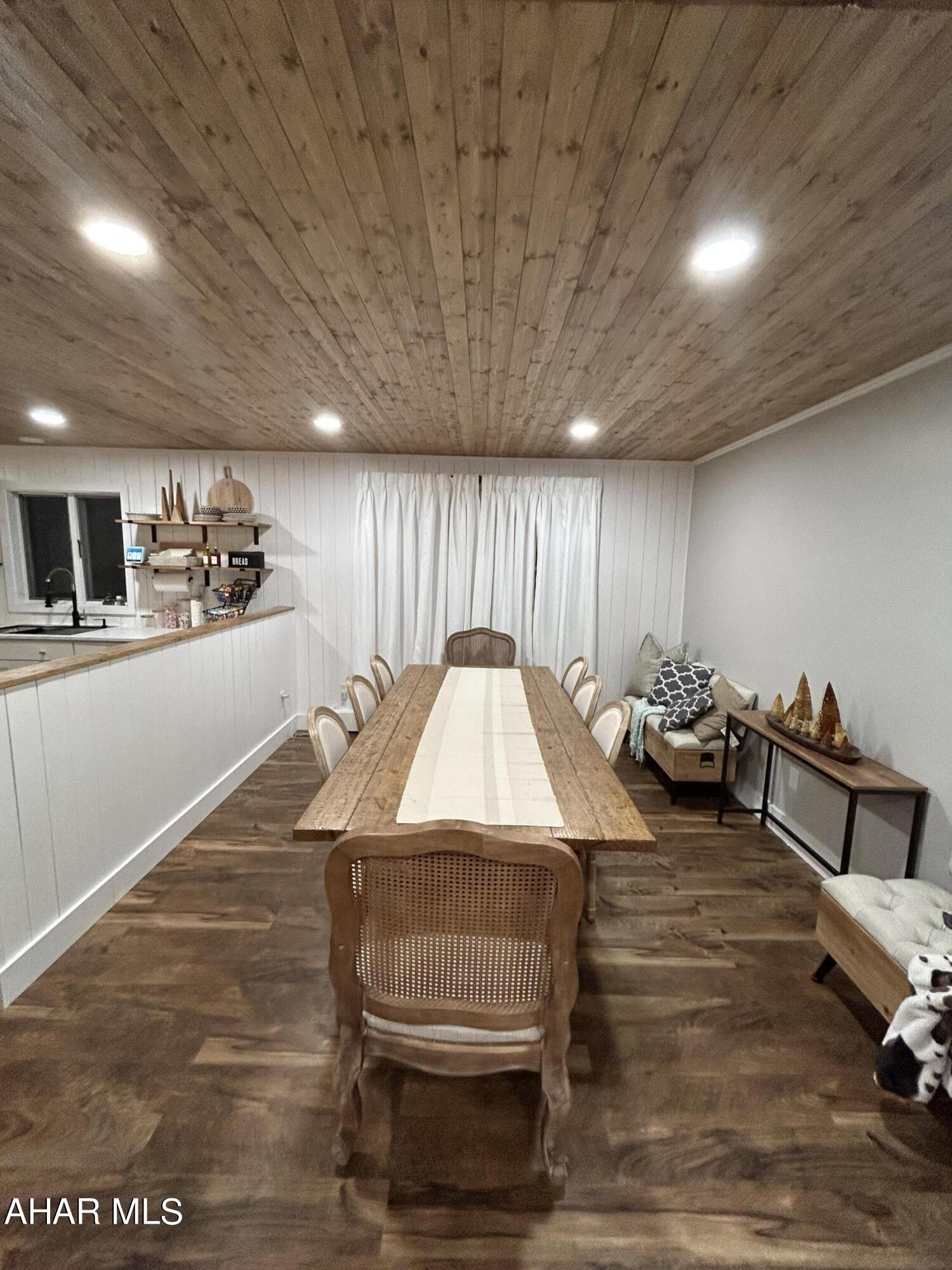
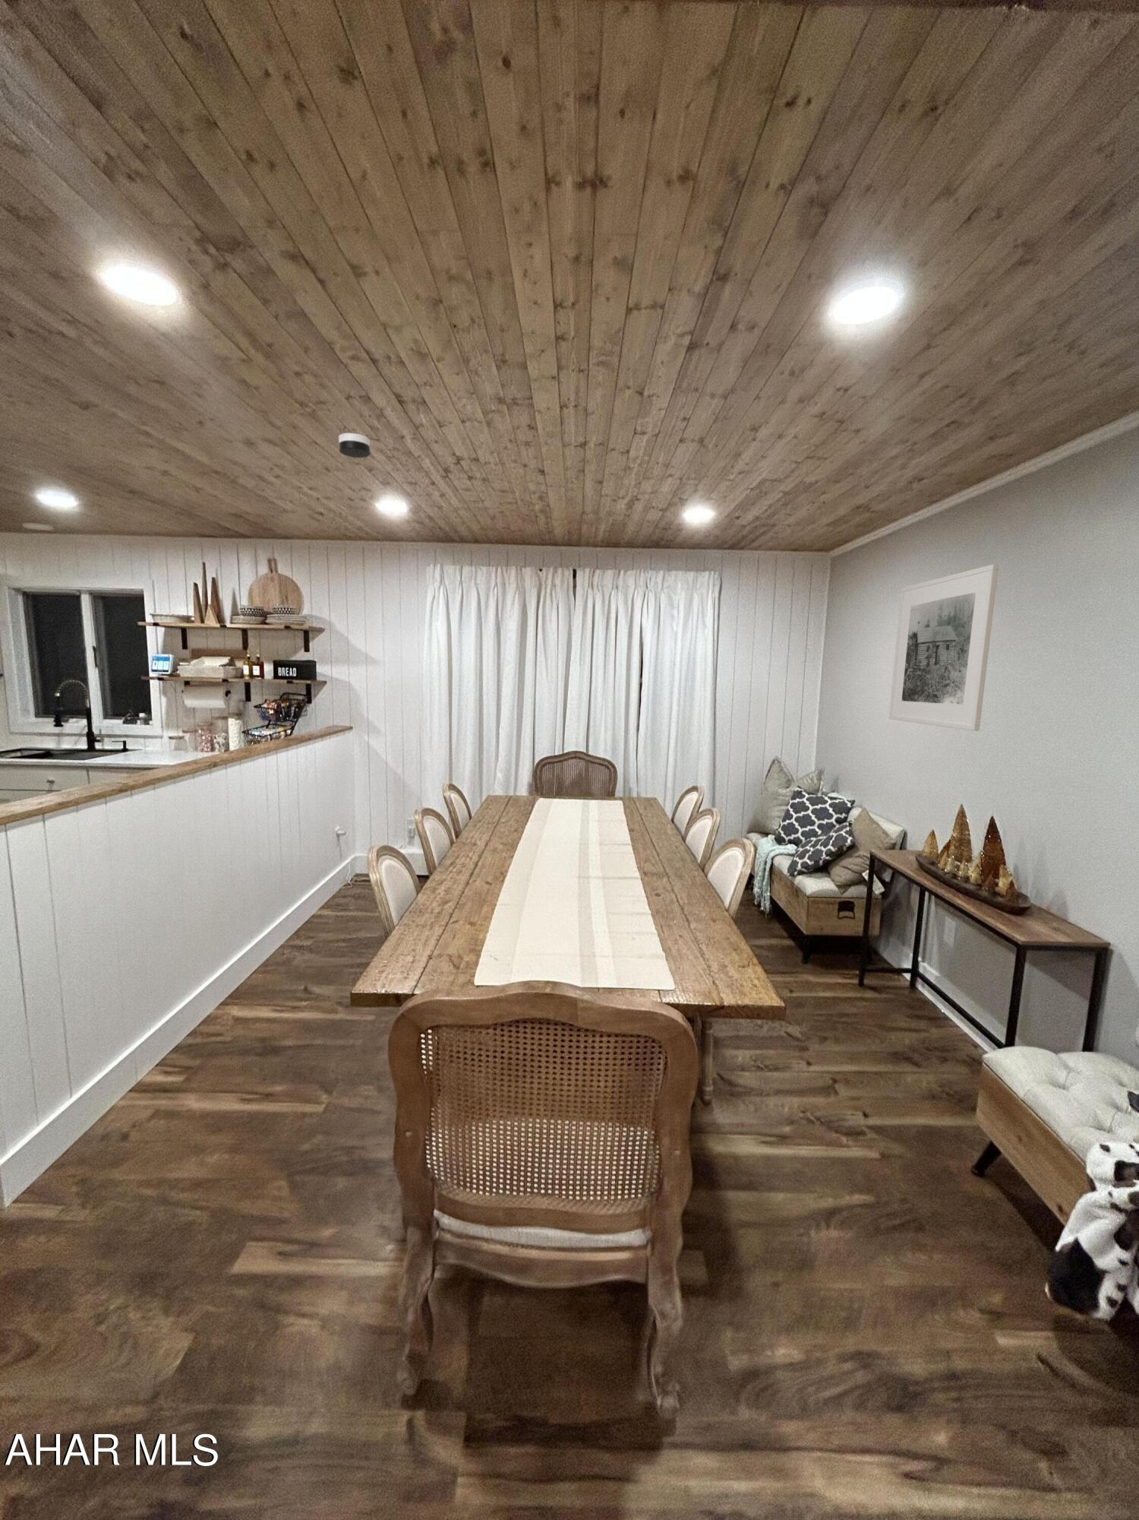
+ smoke detector (354, 445)
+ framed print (936, 652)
